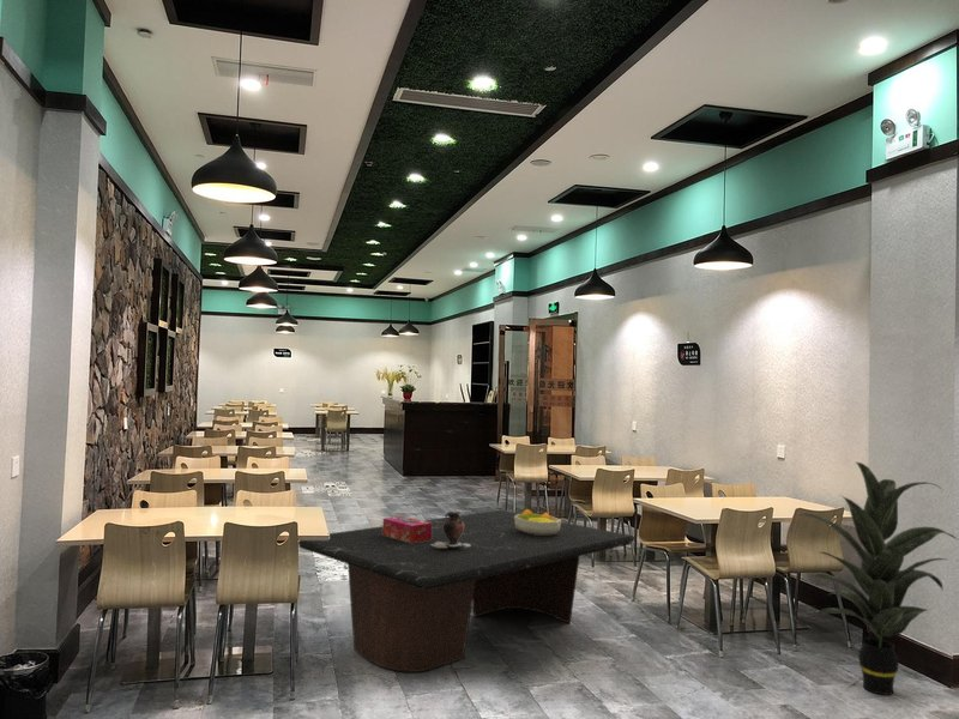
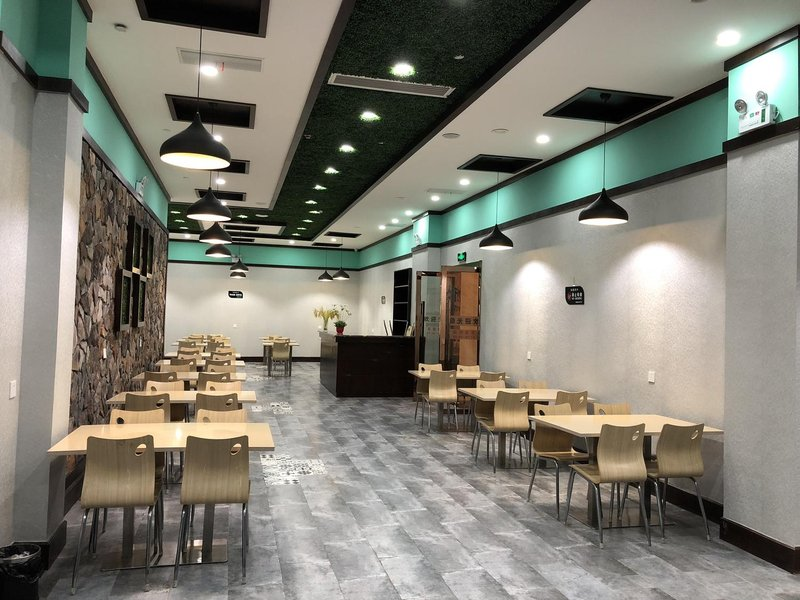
- indoor plant (876, 574)
- dining table (470, 586)
- fruit bowl (537, 521)
- vase (448, 530)
- tissue box (406, 528)
